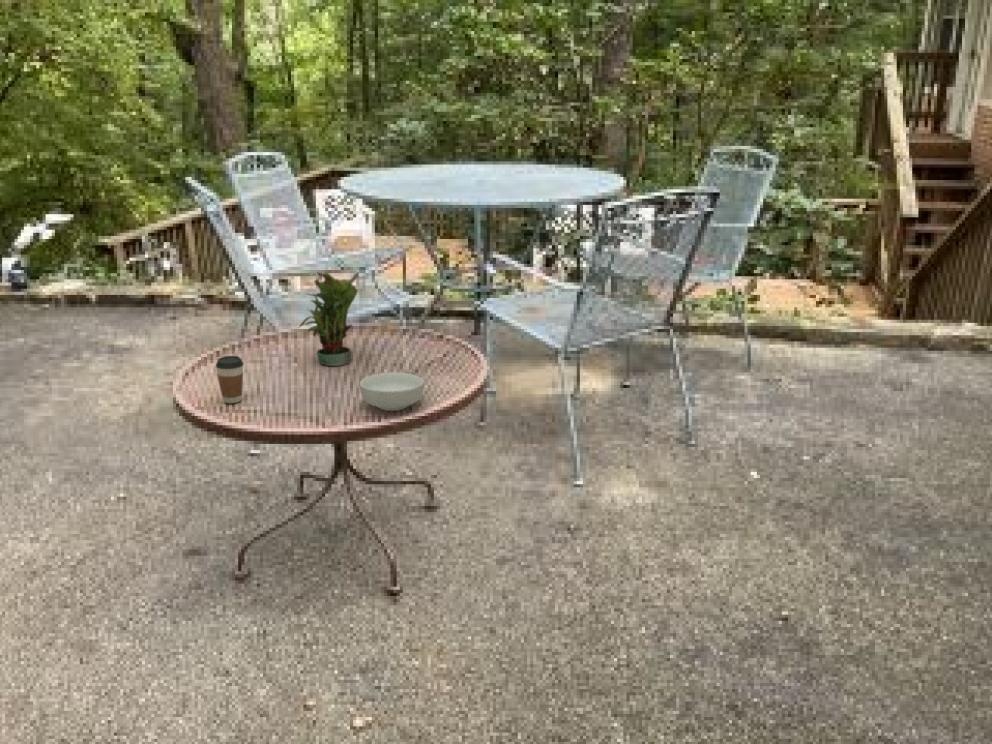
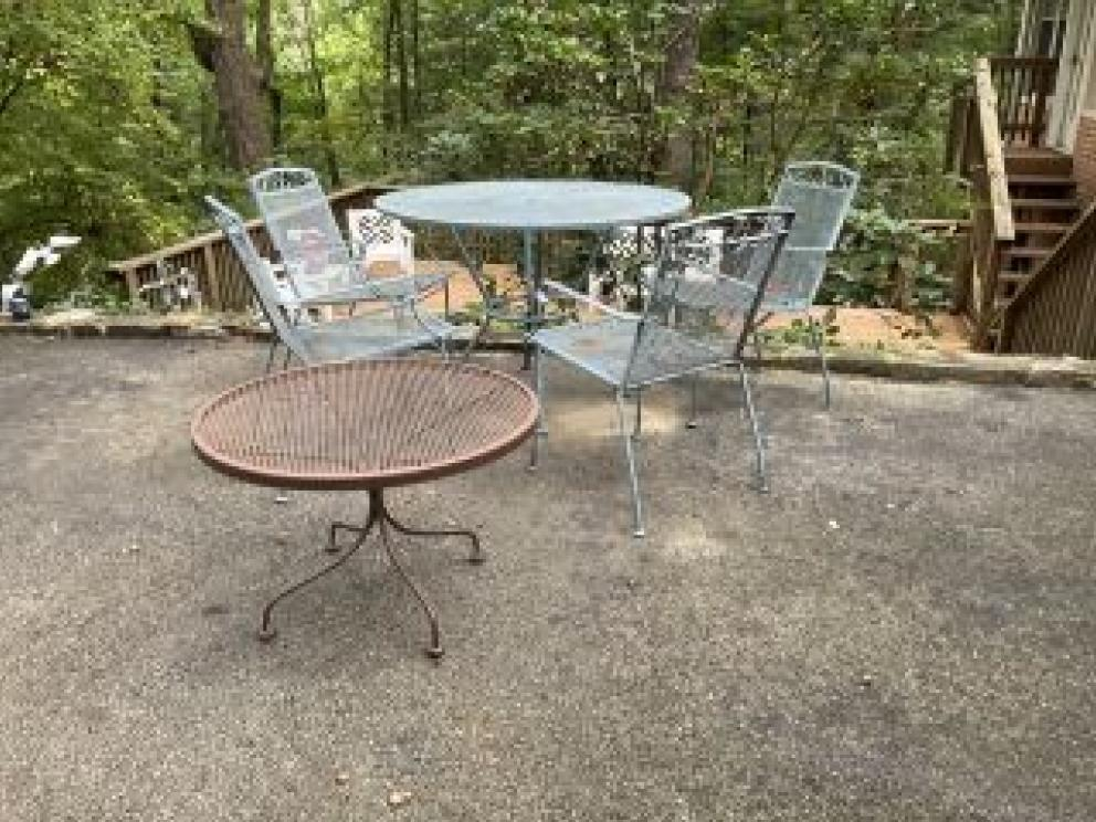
- potted plant (328, 315)
- coffee cup (230, 380)
- cereal bowl (392, 393)
